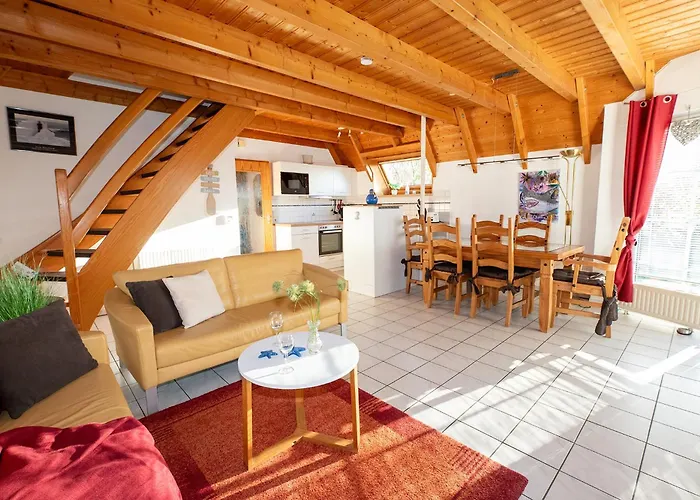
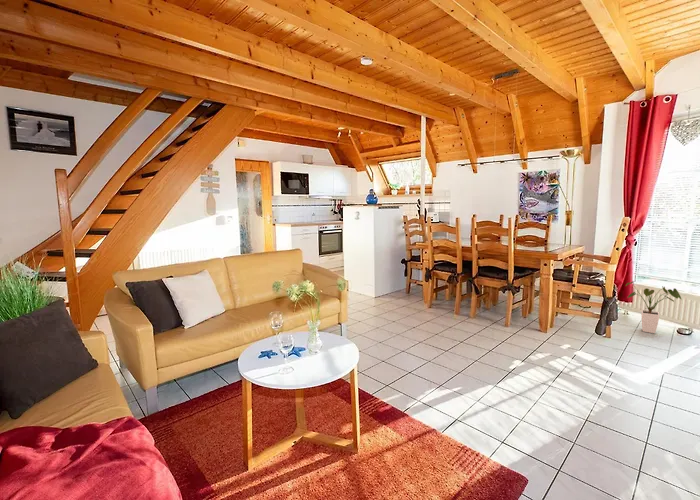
+ house plant (651, 308)
